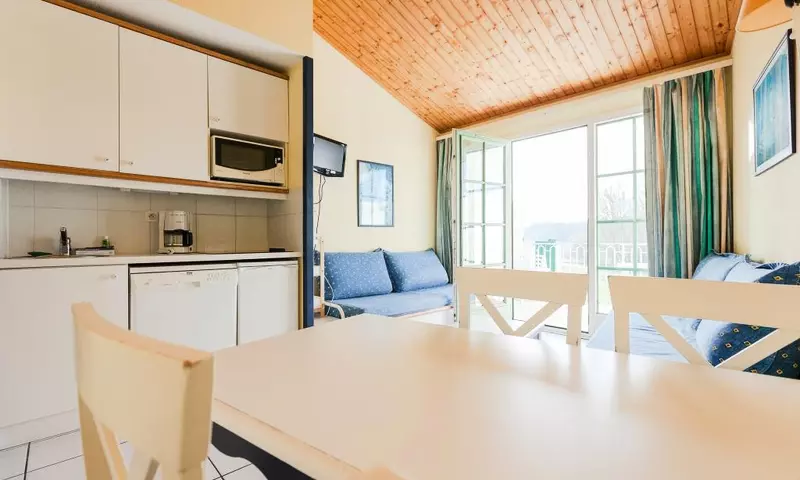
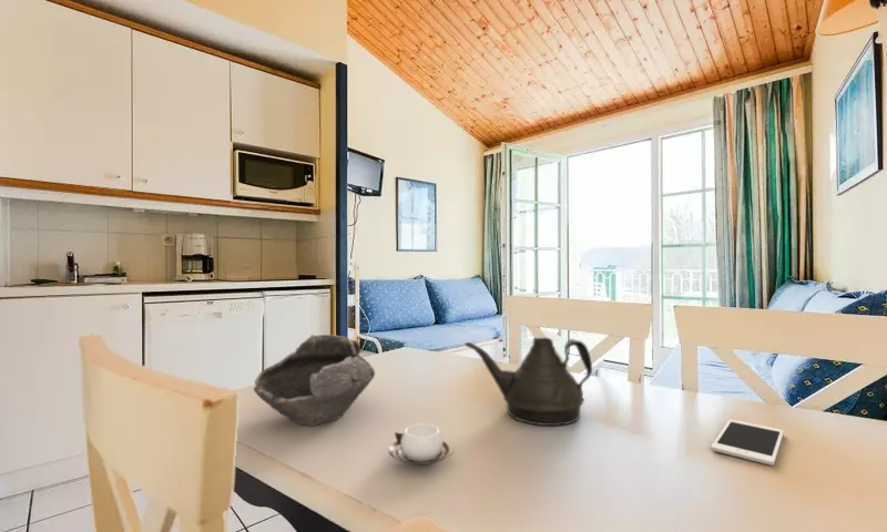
+ bowl (315, 377)
+ cell phone (748, 439)
+ cup (421, 444)
+ teapot (527, 375)
